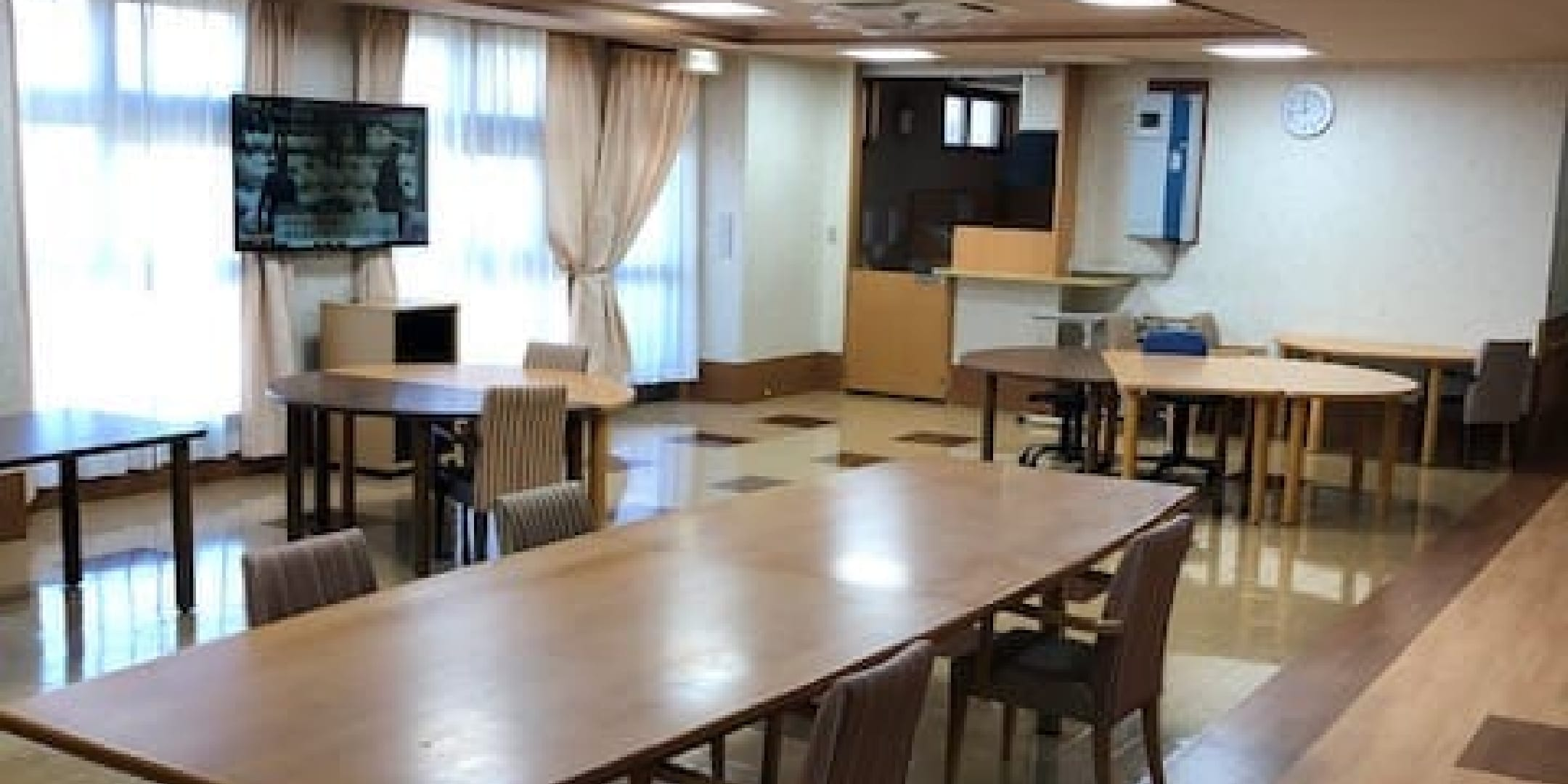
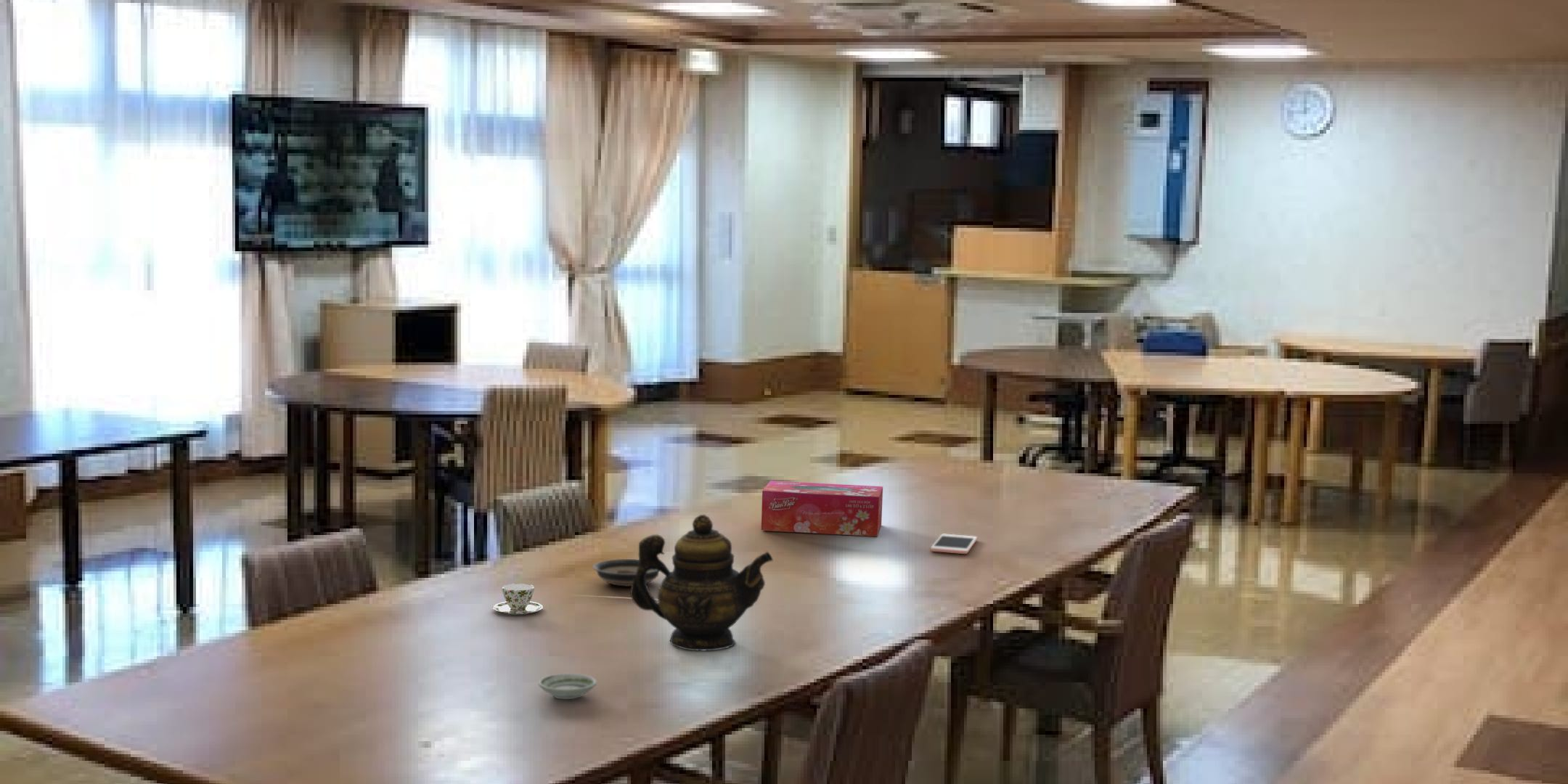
+ teapot (701, 579)
+ cell phone (954, 544)
+ saucer (567, 687)
+ tissue box (822, 507)
+ saucer (627, 574)
+ teacup (518, 598)
